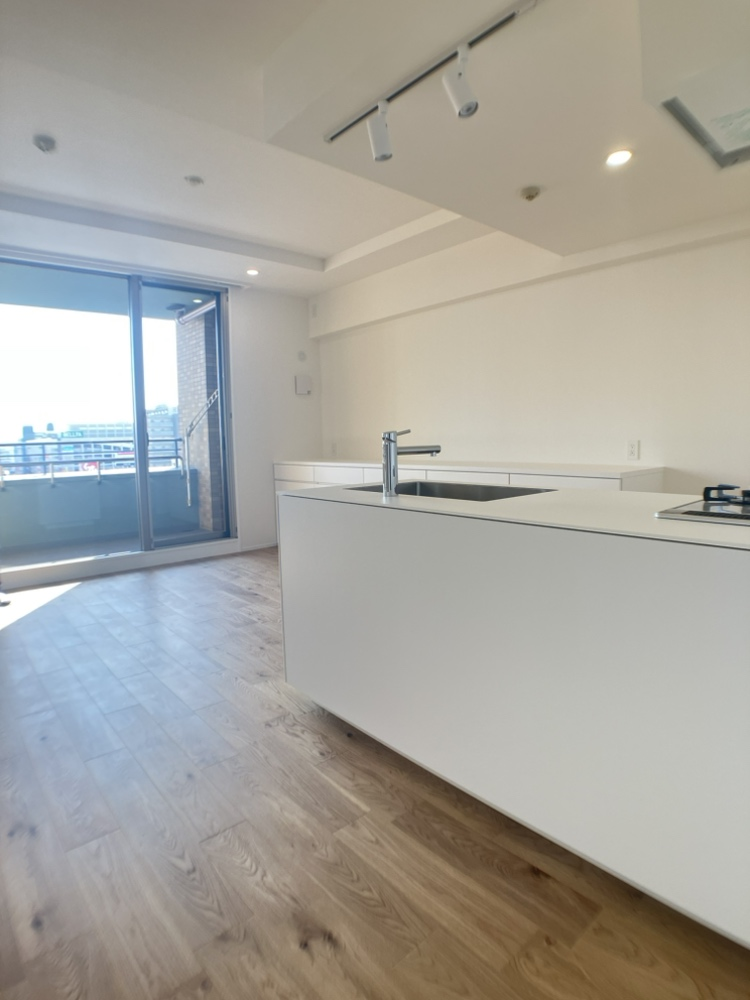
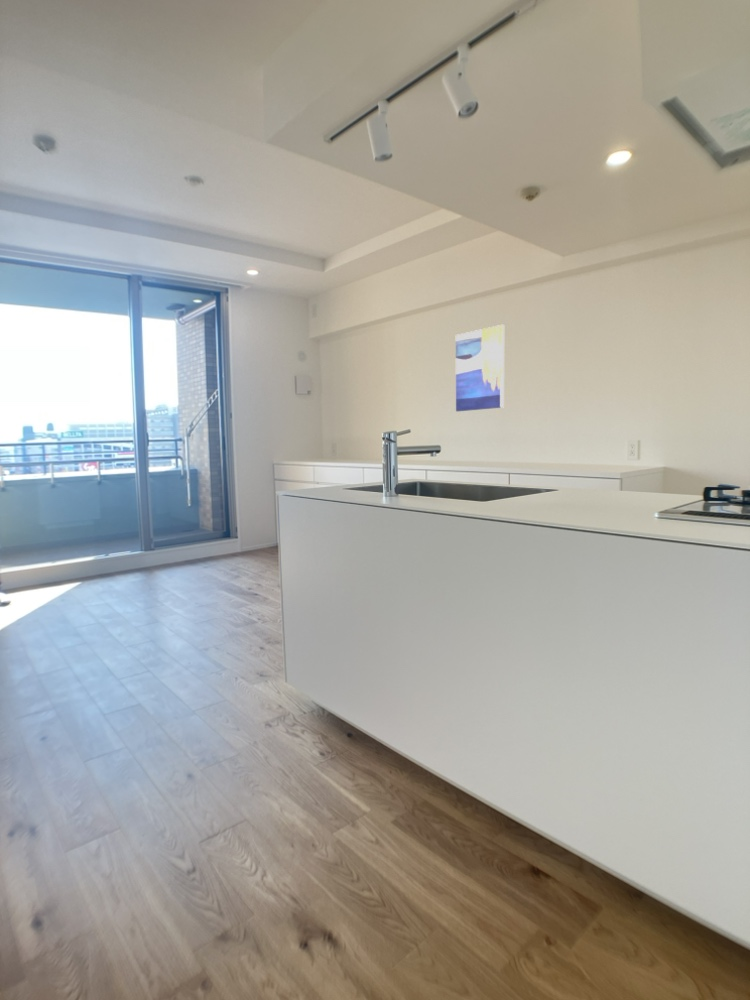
+ wall art (479, 370)
